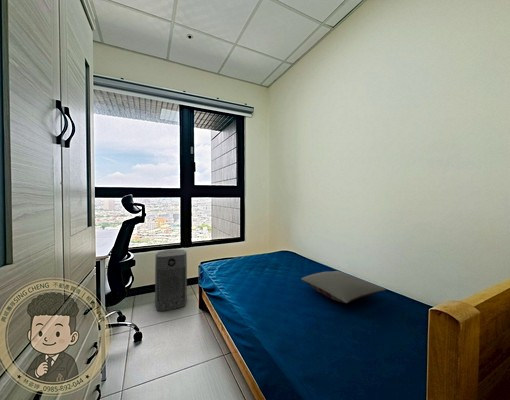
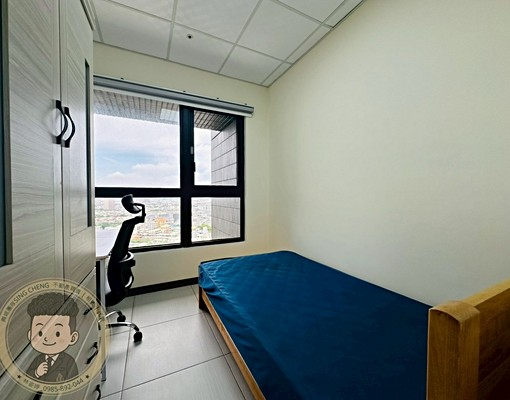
- pillow (341, 284)
- air purifier (171, 277)
